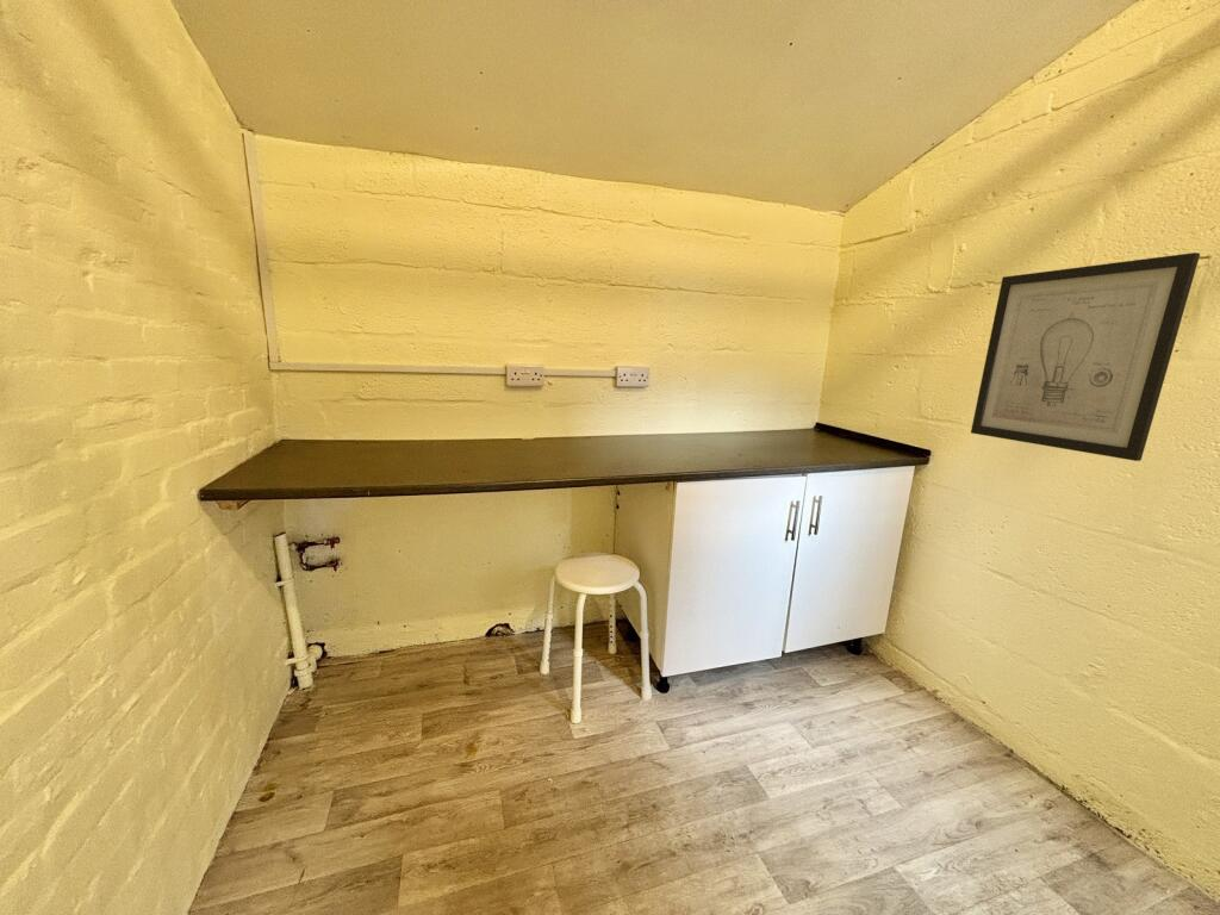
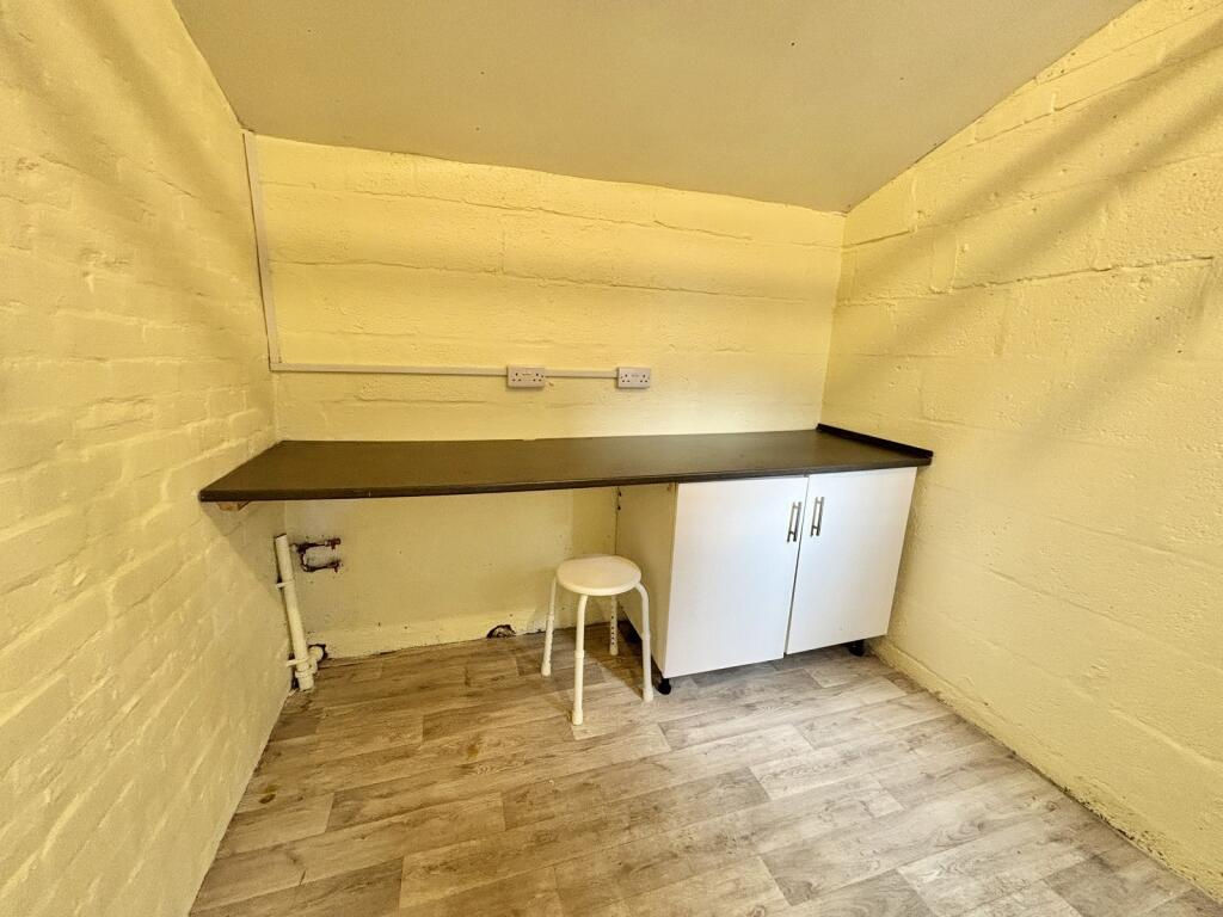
- wall art (1064, 359)
